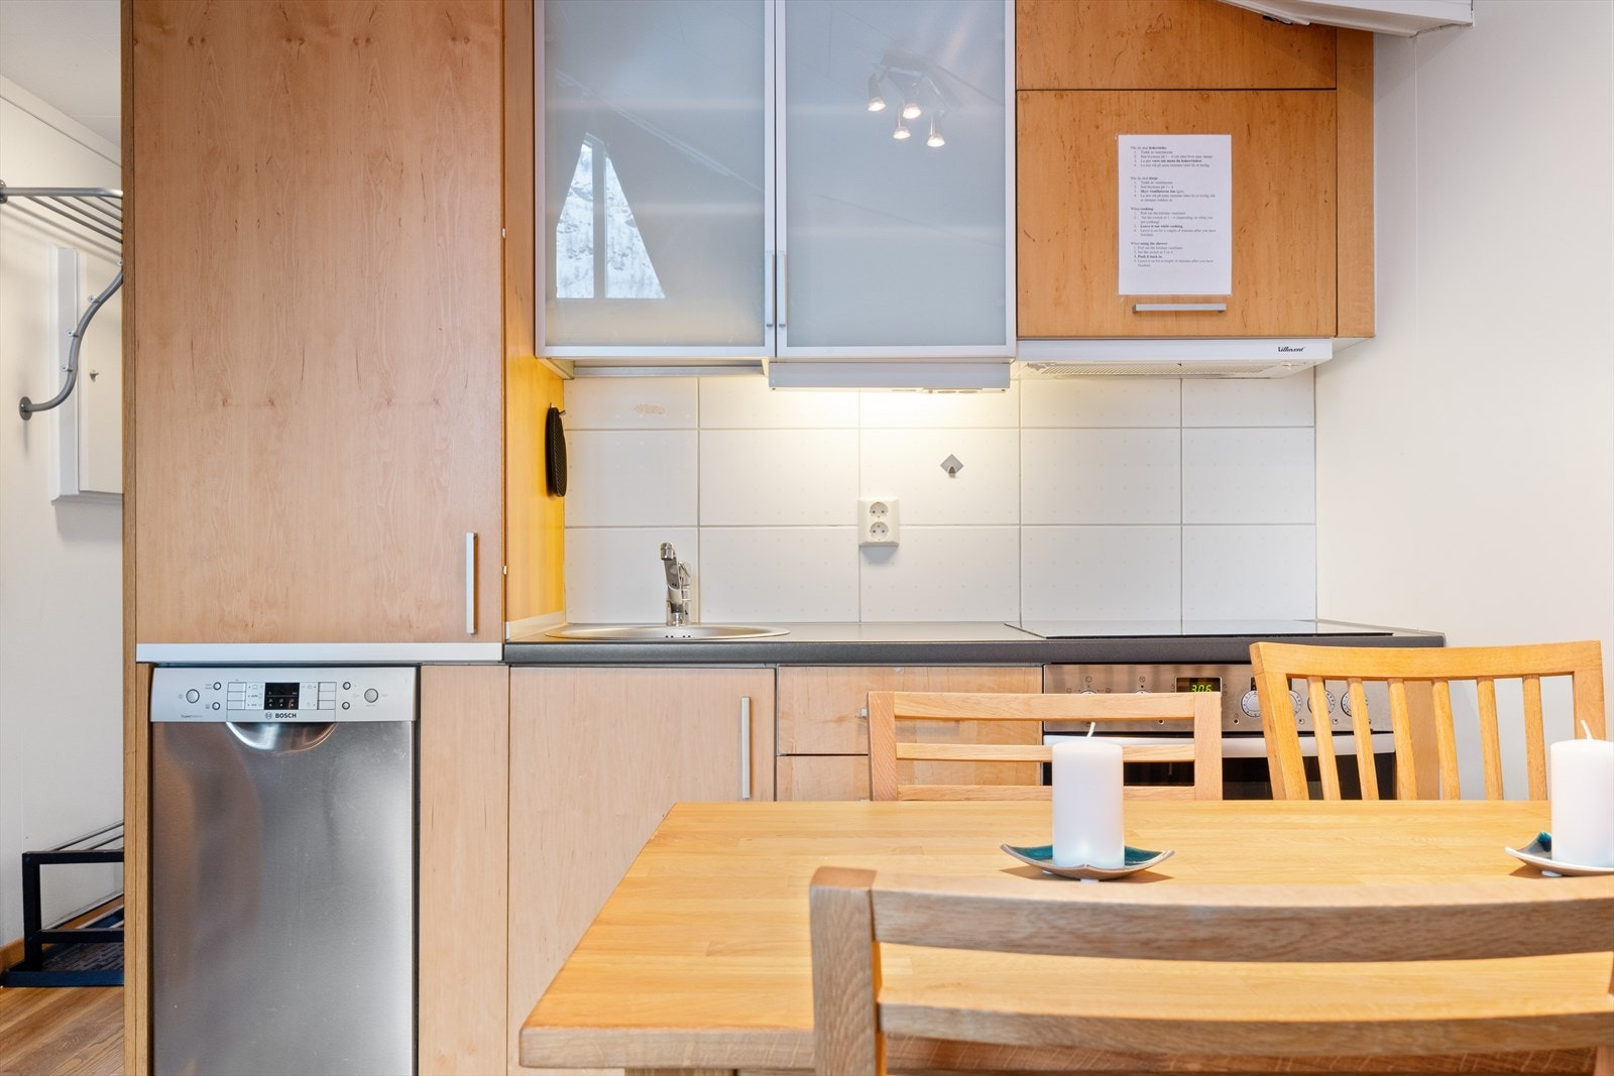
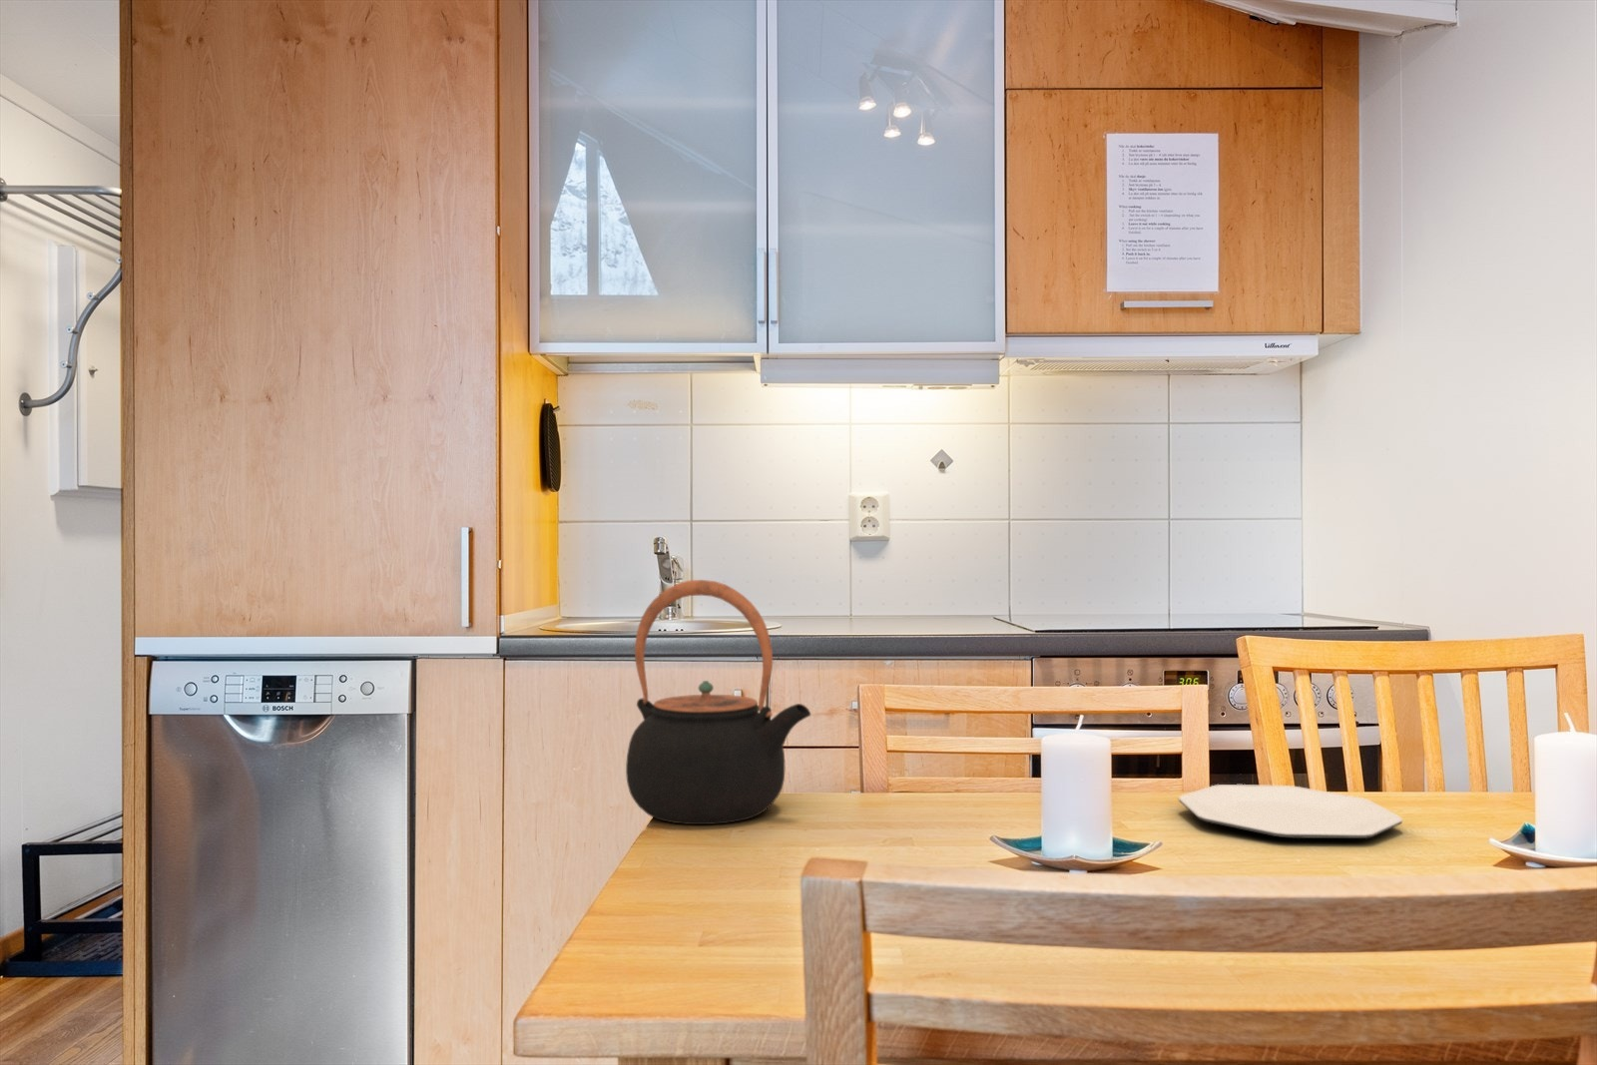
+ teapot (719, 694)
+ plate (1286, 813)
